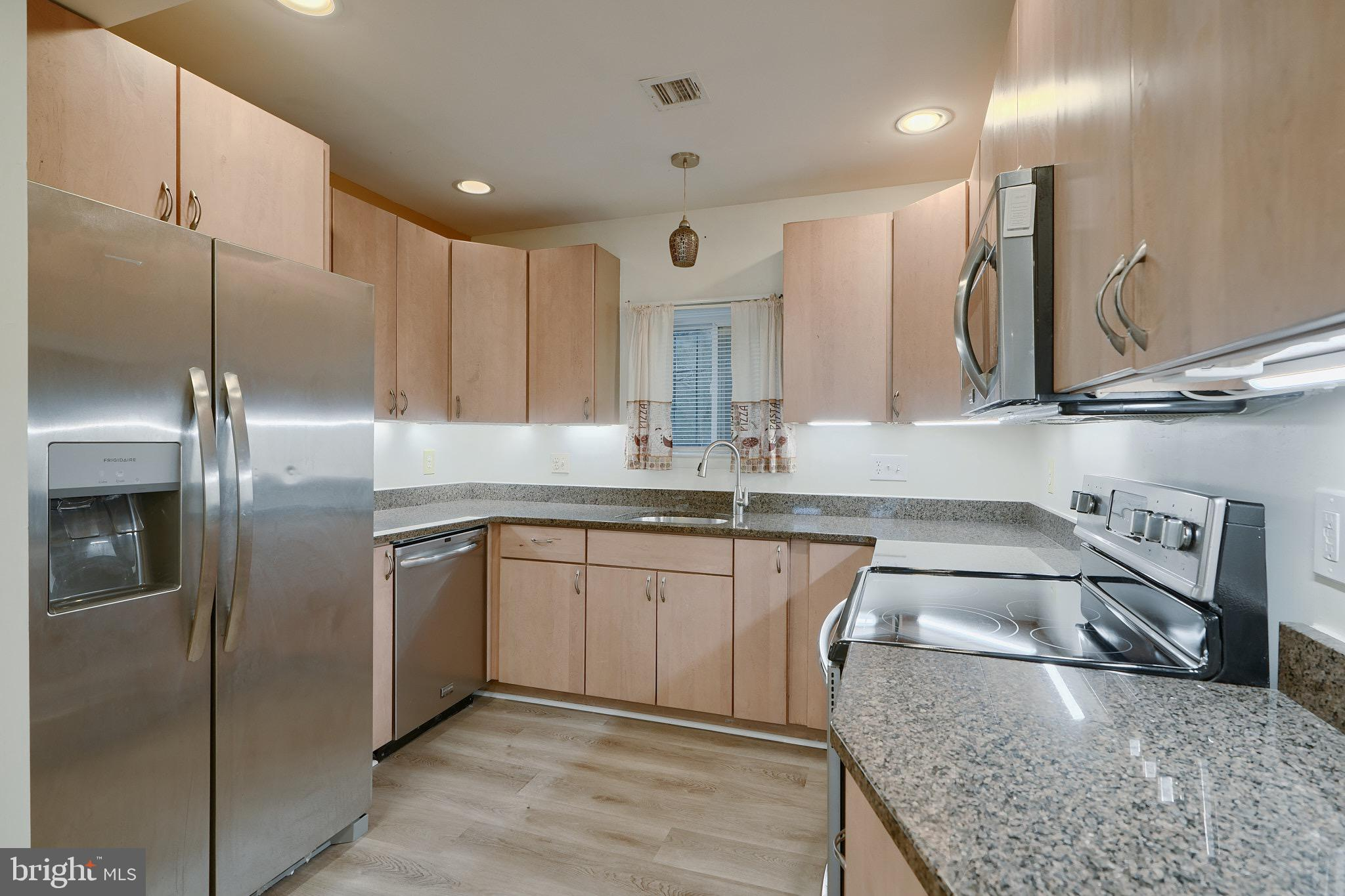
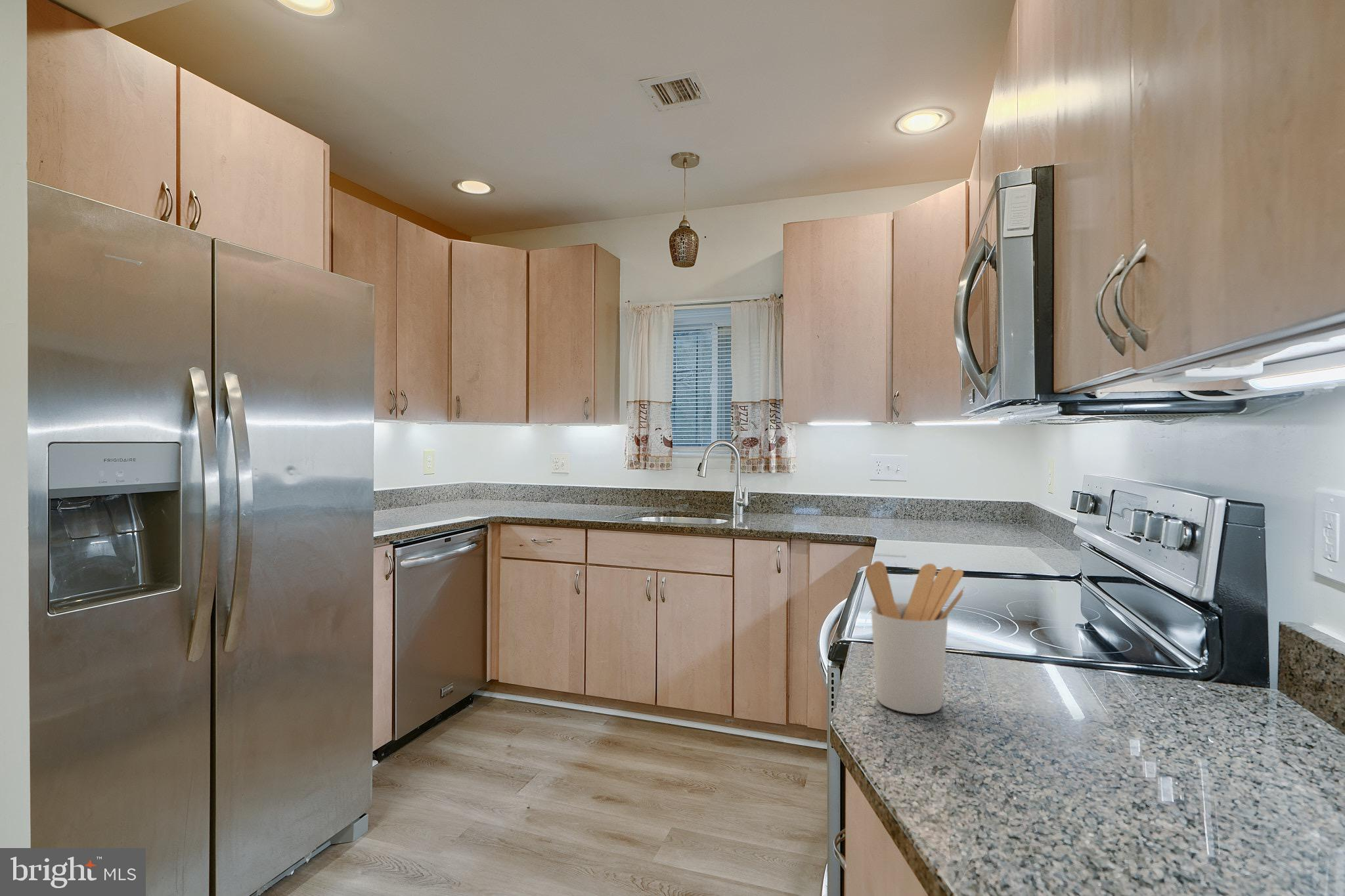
+ utensil holder (919, 631)
